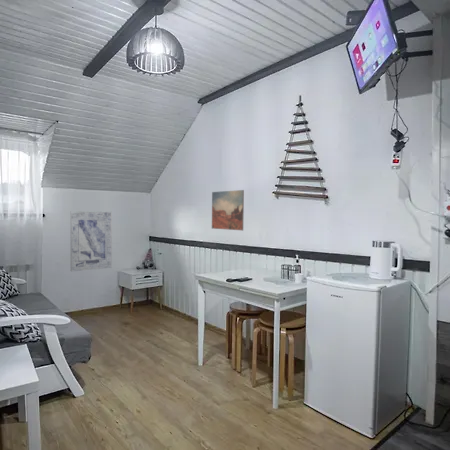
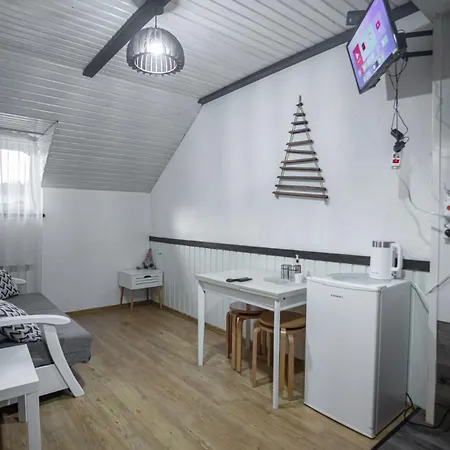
- wall art (91, 240)
- wall art (226, 210)
